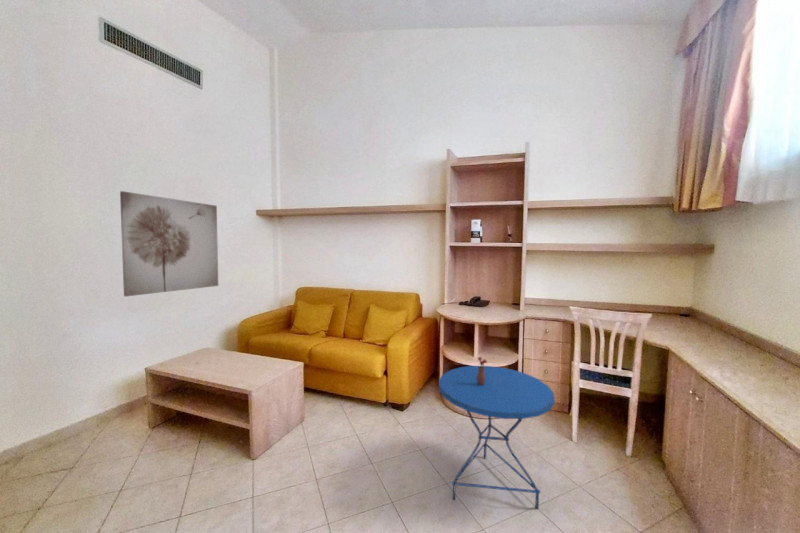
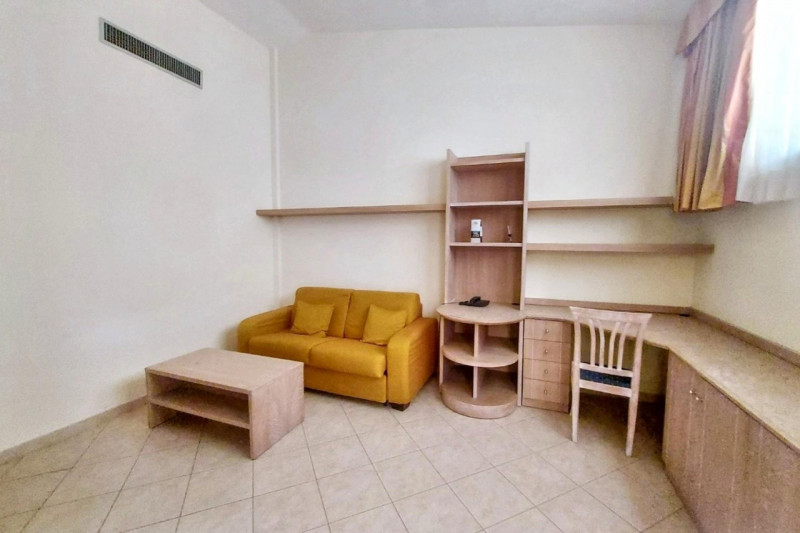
- wall art (176, 245)
- side table (490, 422)
